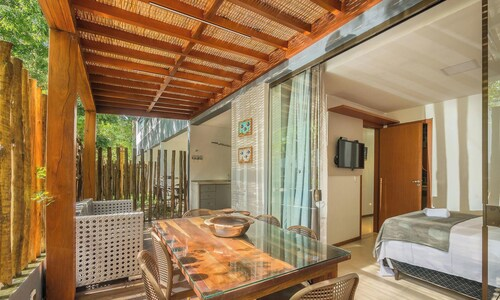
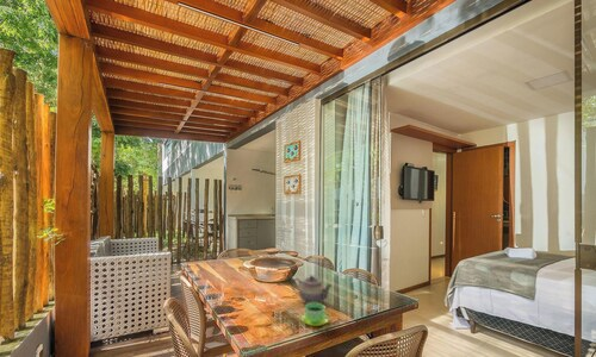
+ teapot (311, 288)
+ cup (315, 314)
